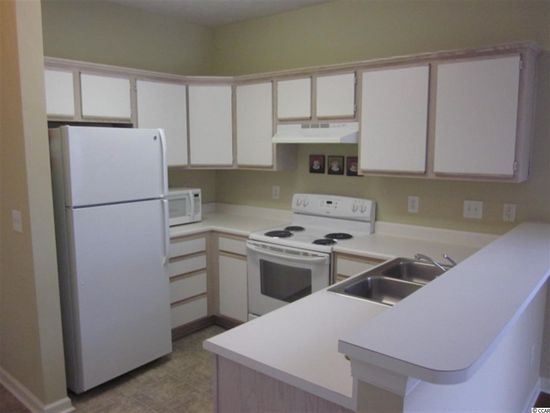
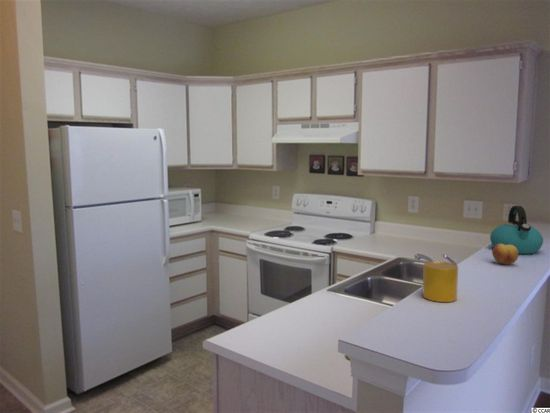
+ kettle (517, 228)
+ fruit (505, 254)
+ cup (440, 281)
